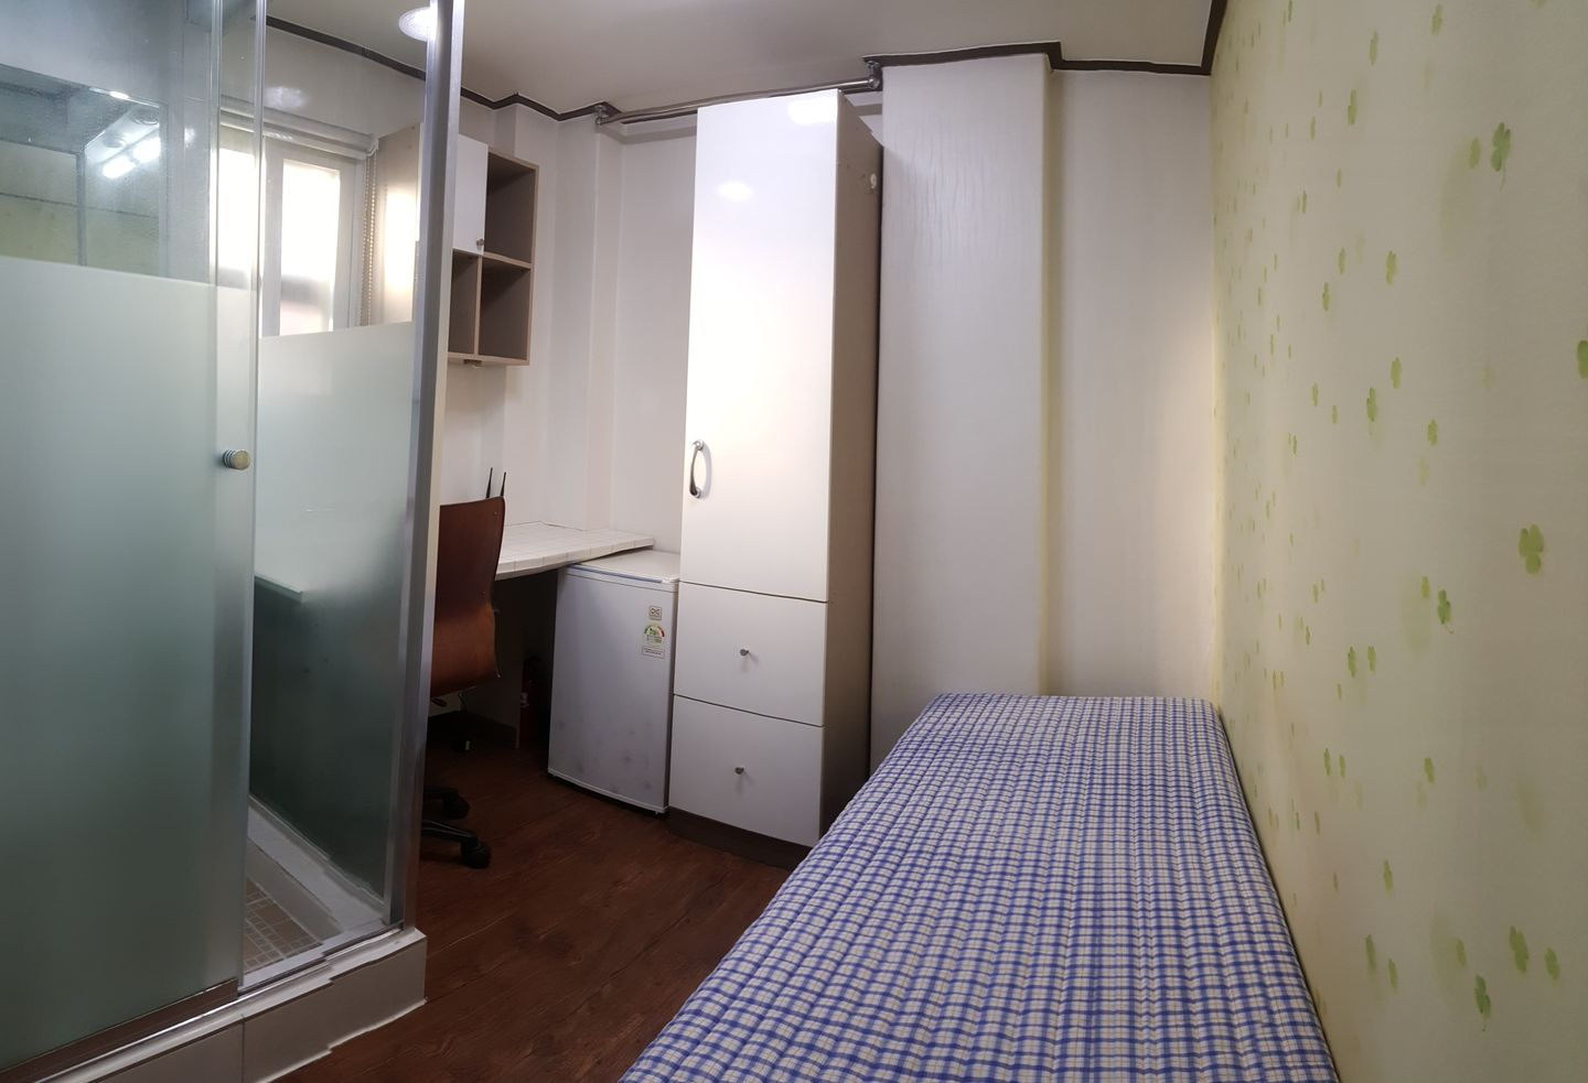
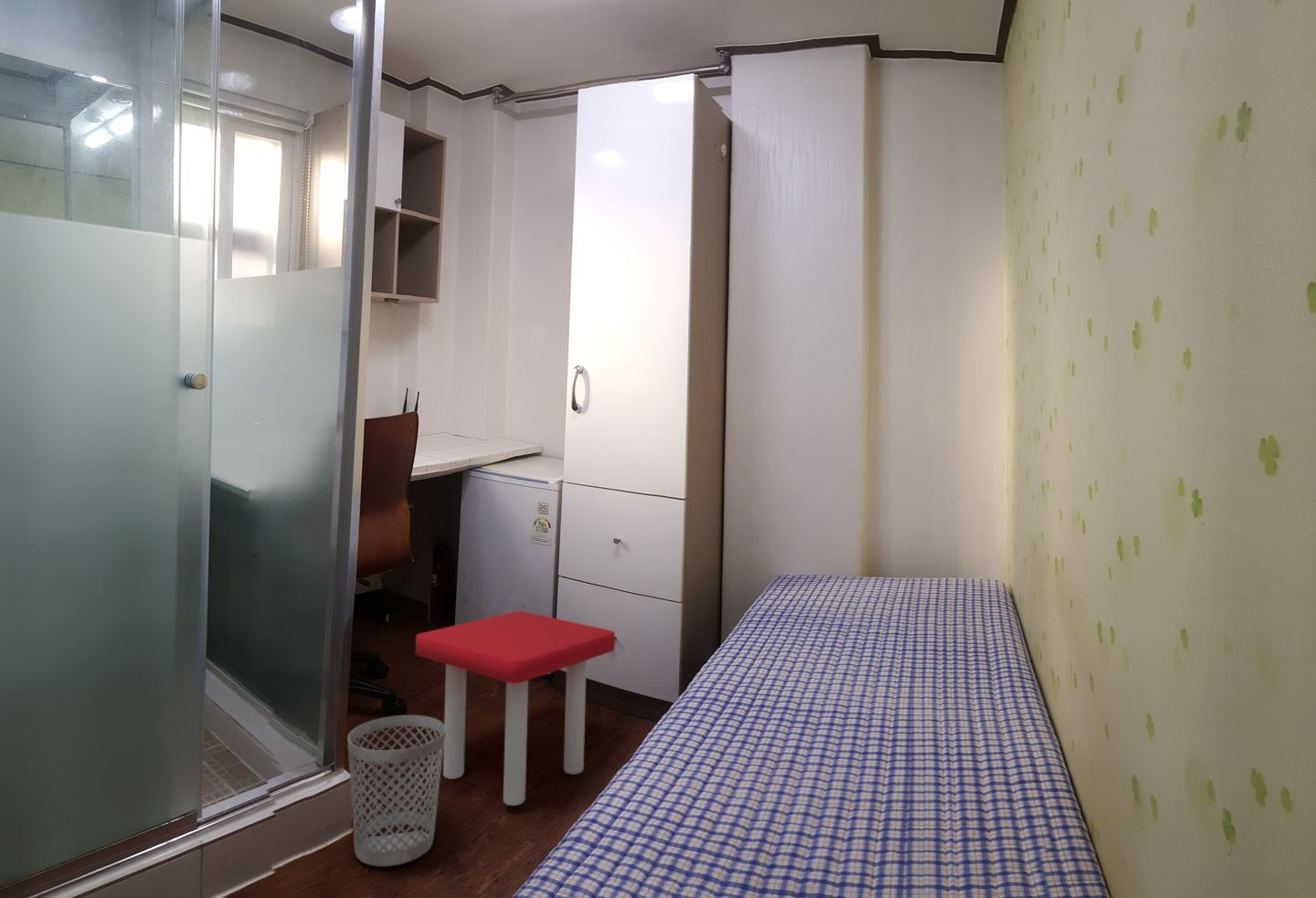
+ wastebasket (396, 788)
+ stool (515, 703)
